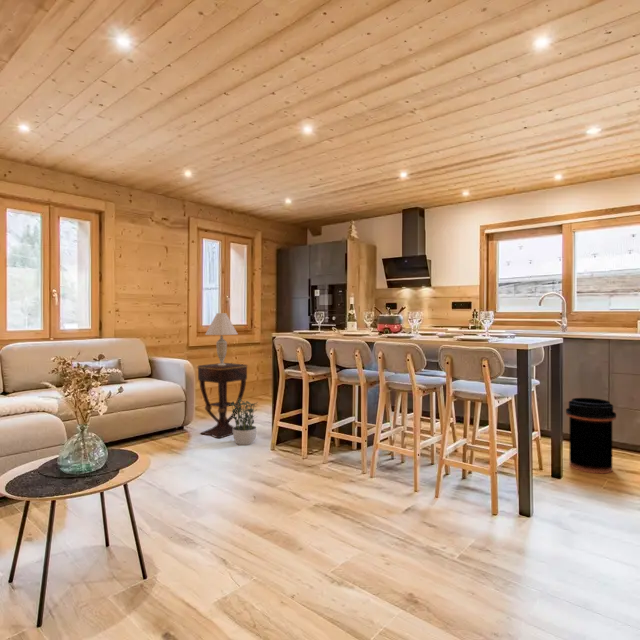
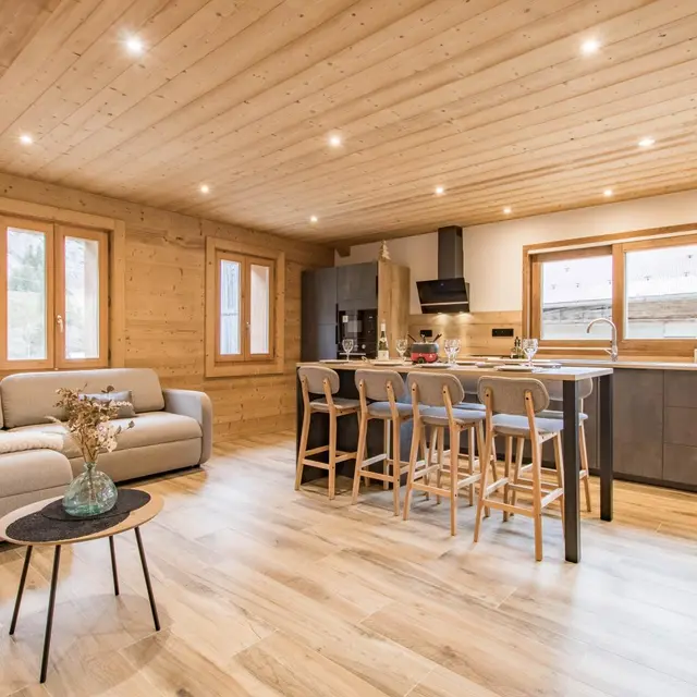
- table lamp (221, 338)
- trash can (590, 433)
- potted plant (243, 419)
- side table (223, 398)
